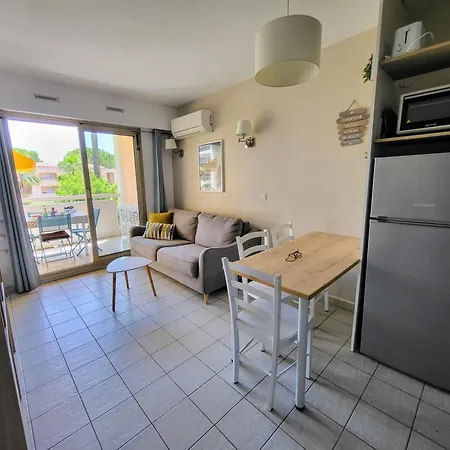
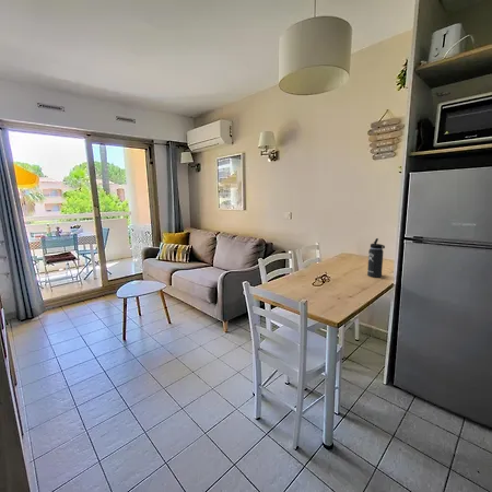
+ thermos bottle (376, 257)
